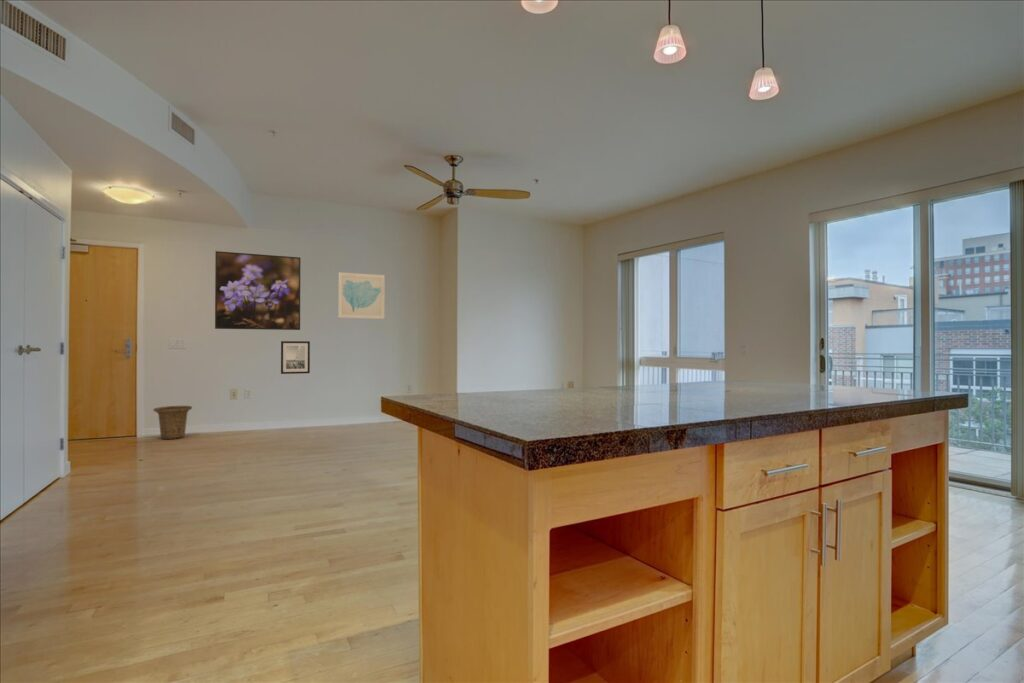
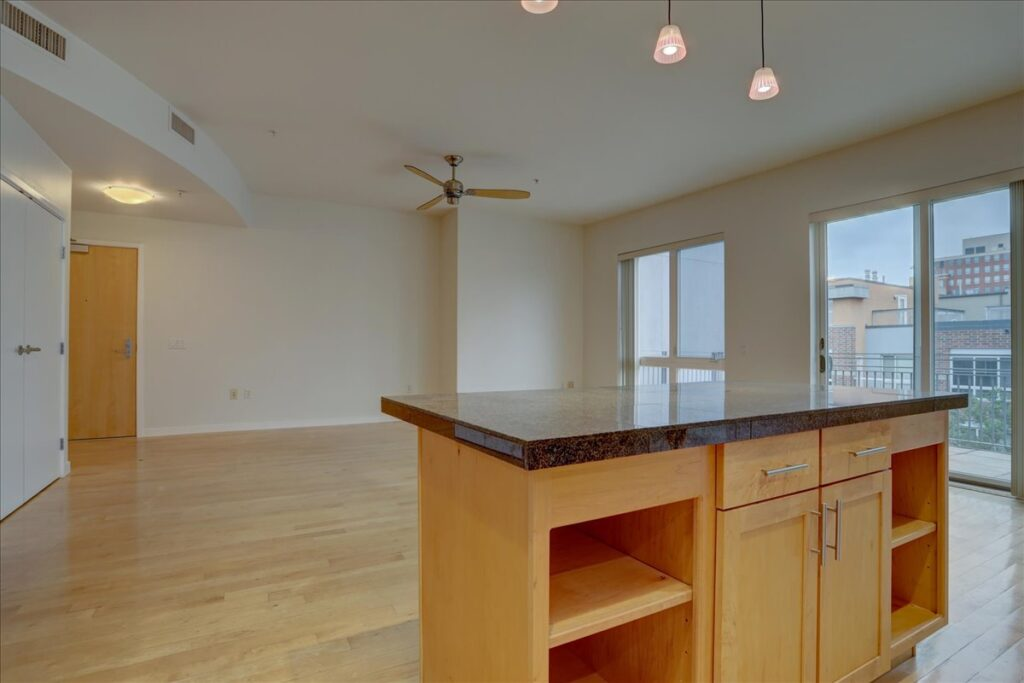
- wall art (295, 357)
- wall art (361, 296)
- basket (173, 422)
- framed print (259, 291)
